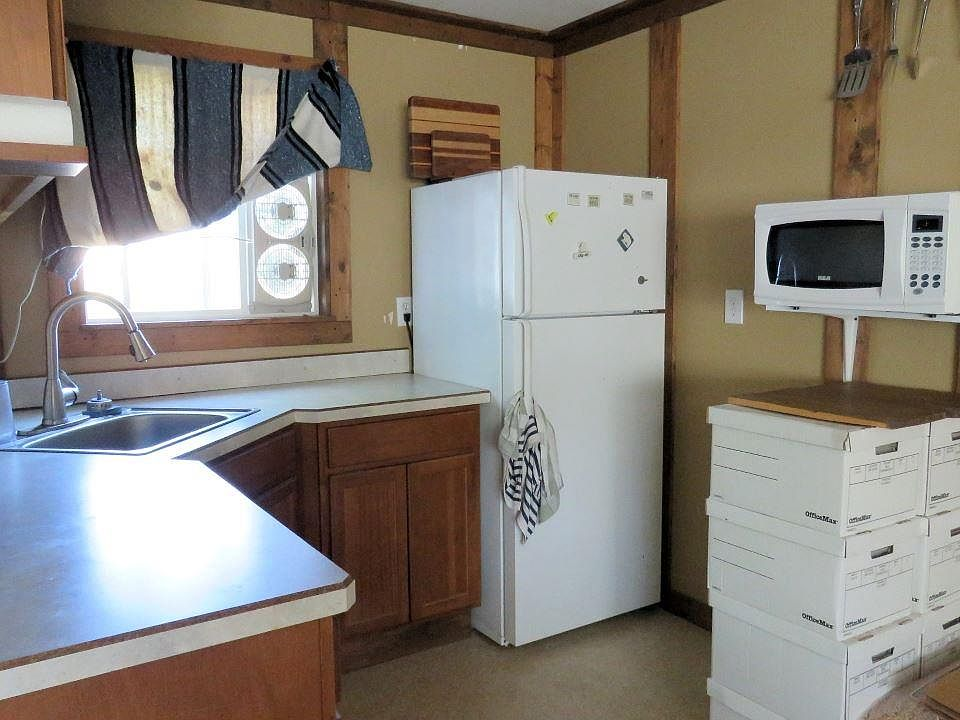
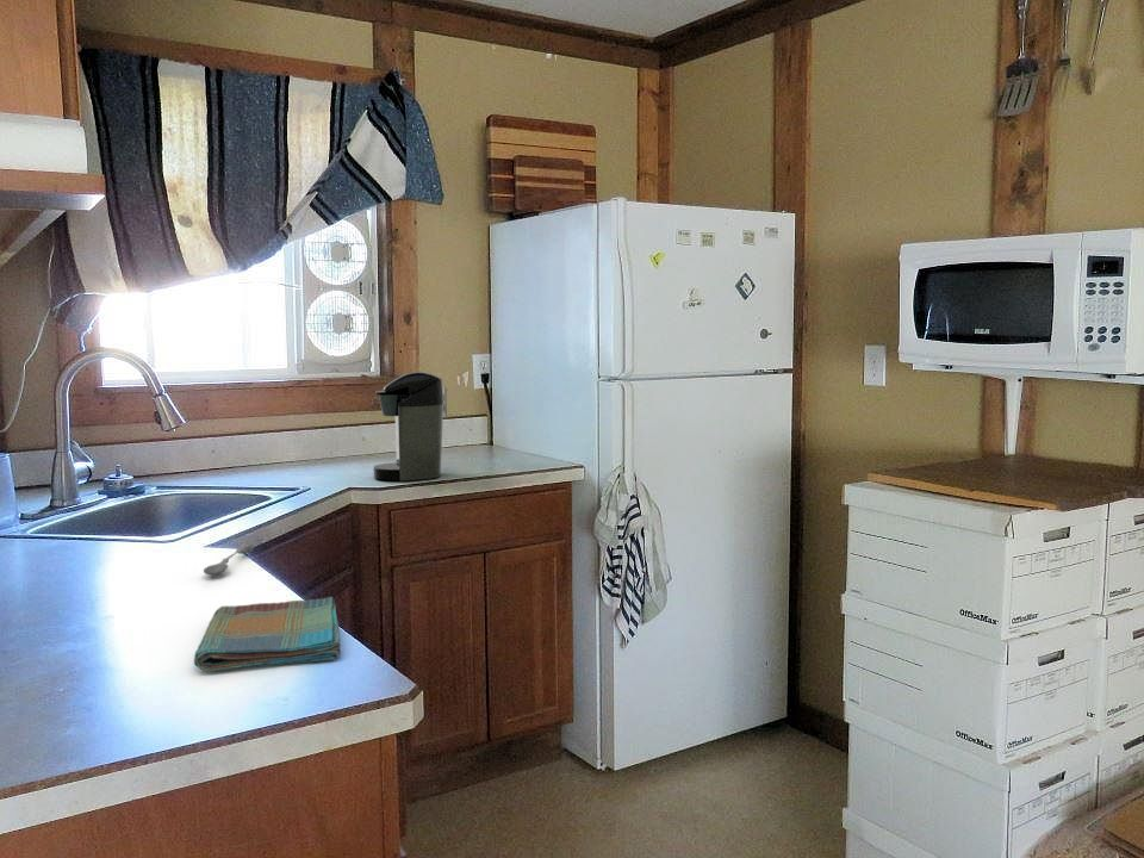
+ soupspoon (229, 558)
+ dish towel (272, 628)
+ coffee maker (411, 422)
